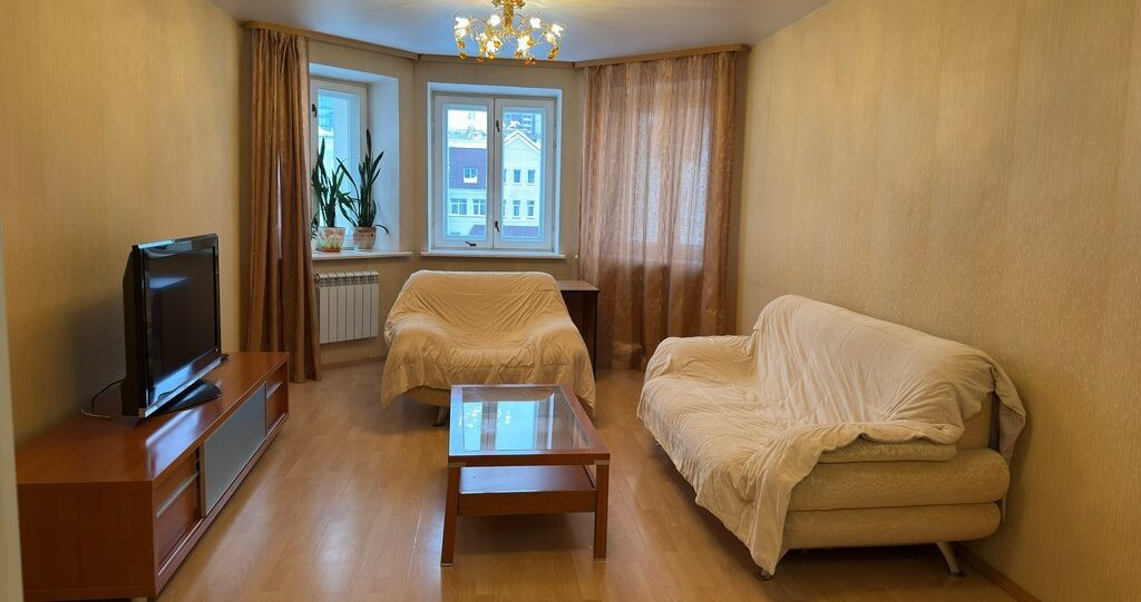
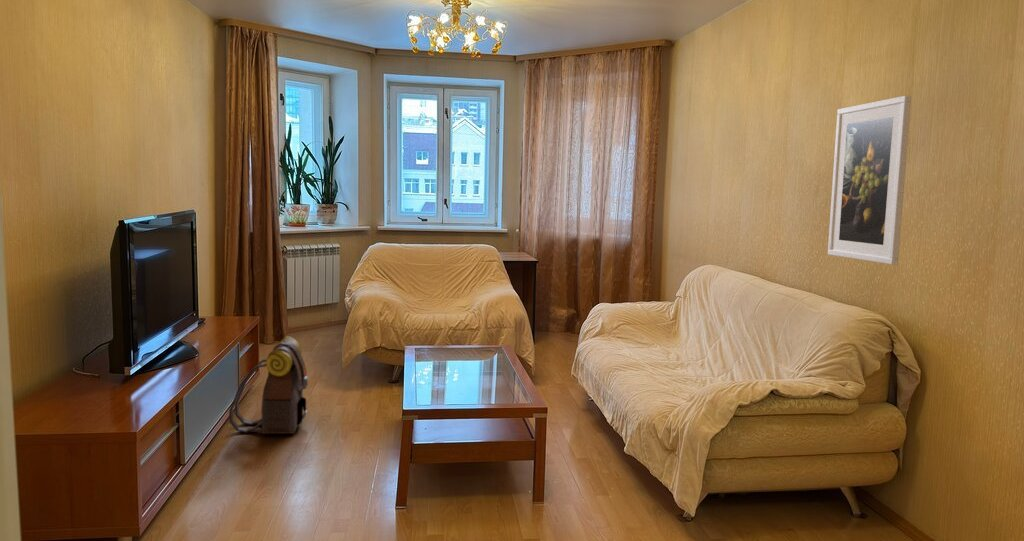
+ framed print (865, 182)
+ backpack (270, 384)
